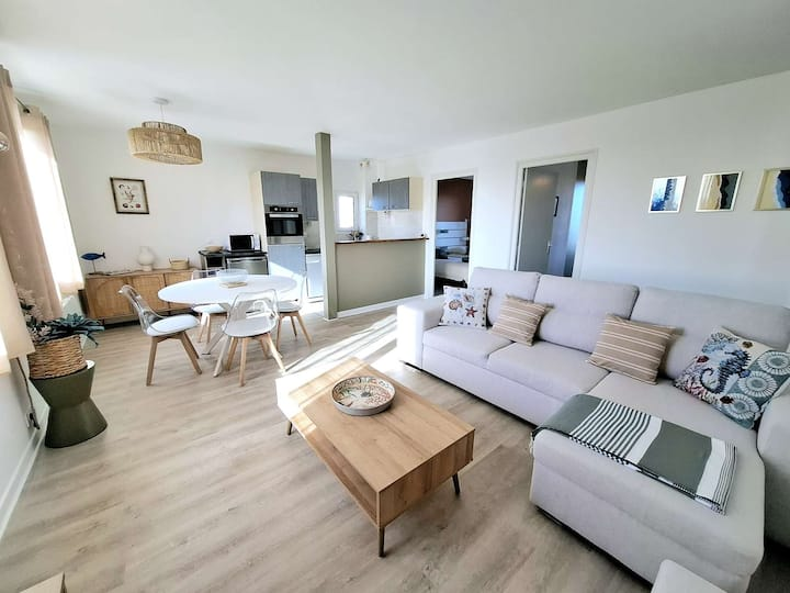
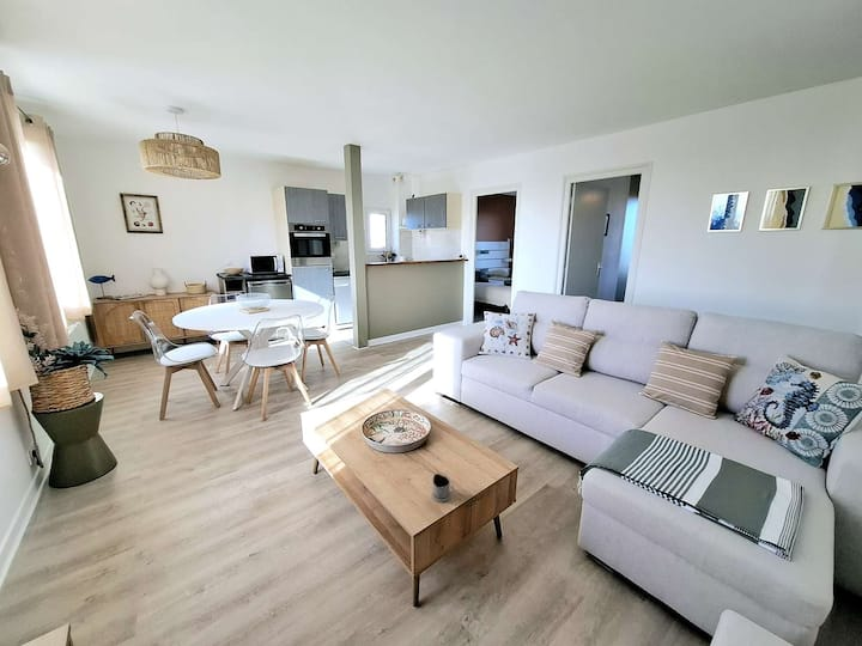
+ tea glass holder (443, 487)
